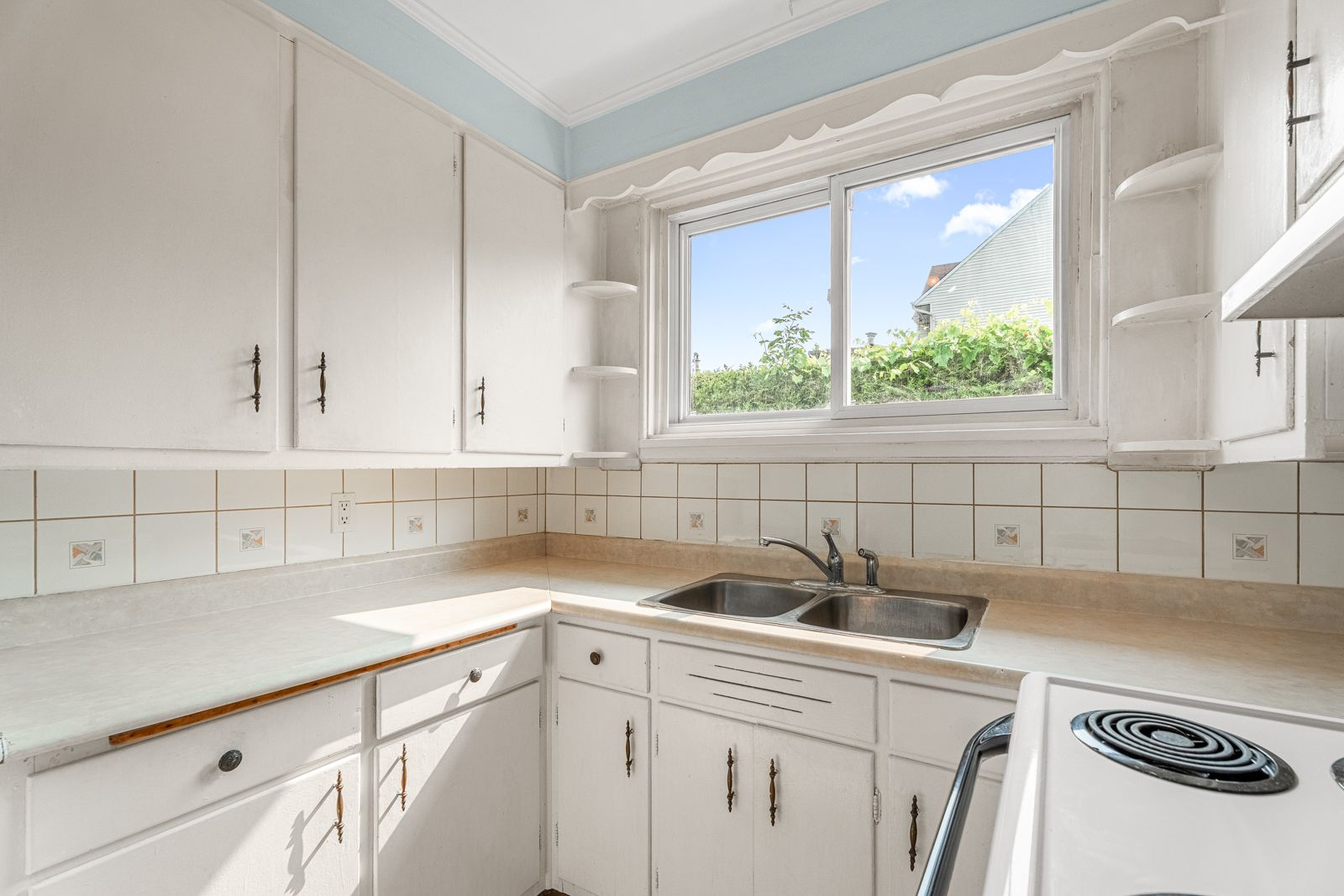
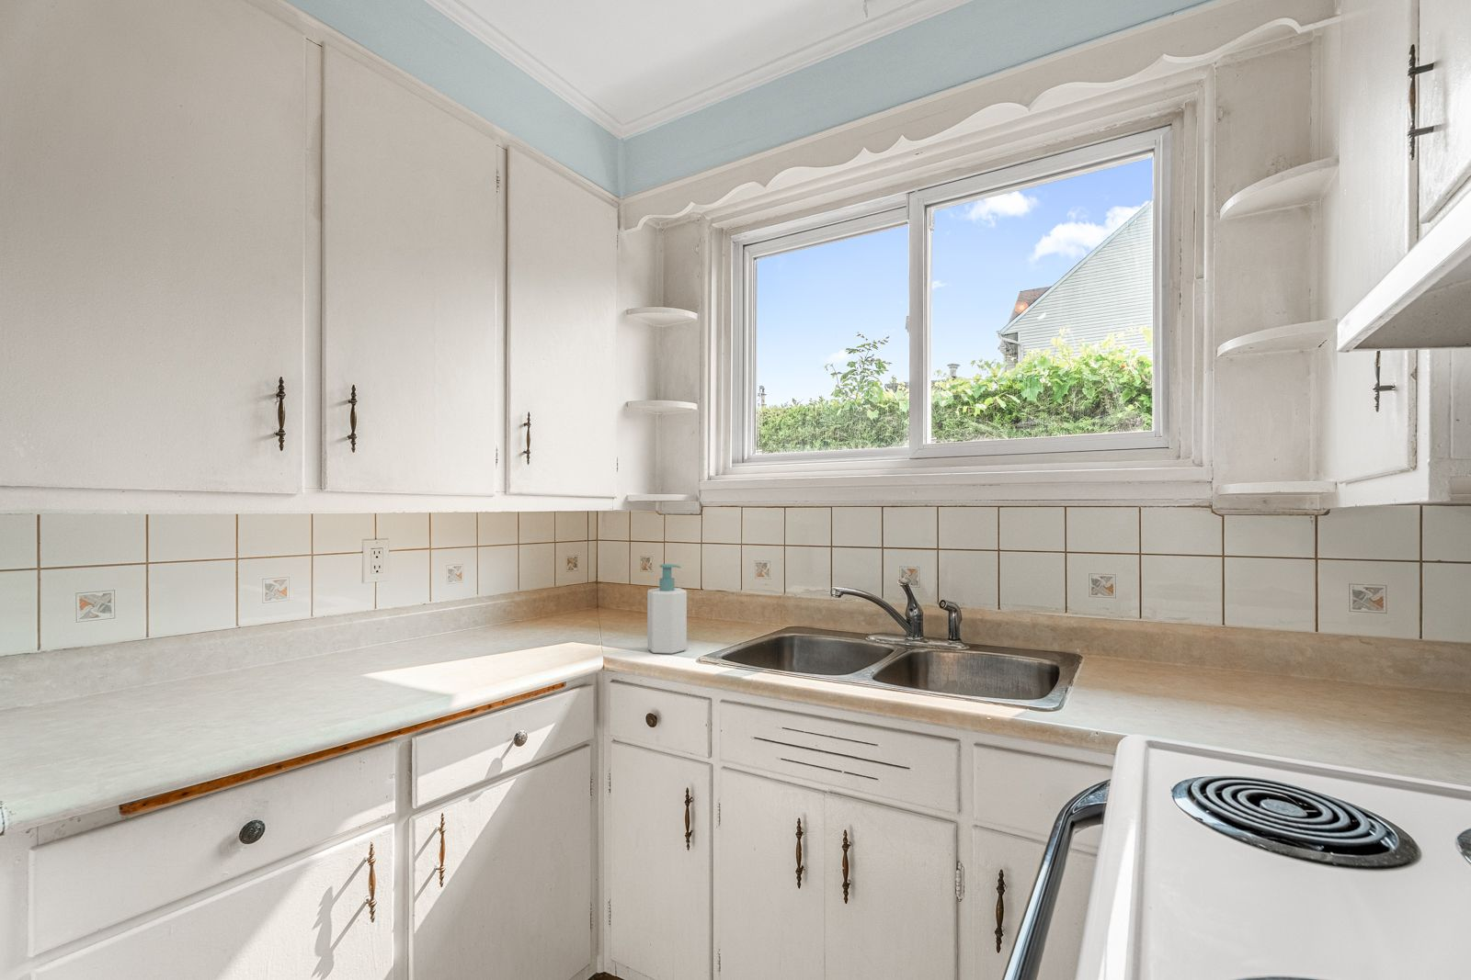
+ soap bottle (667, 607)
